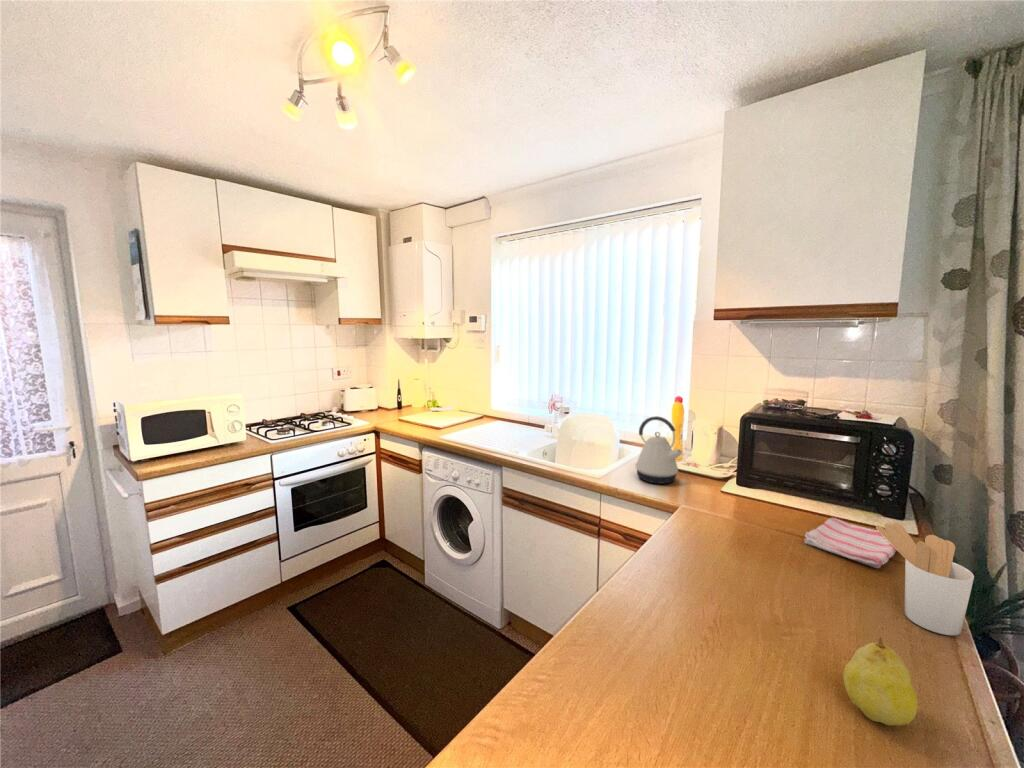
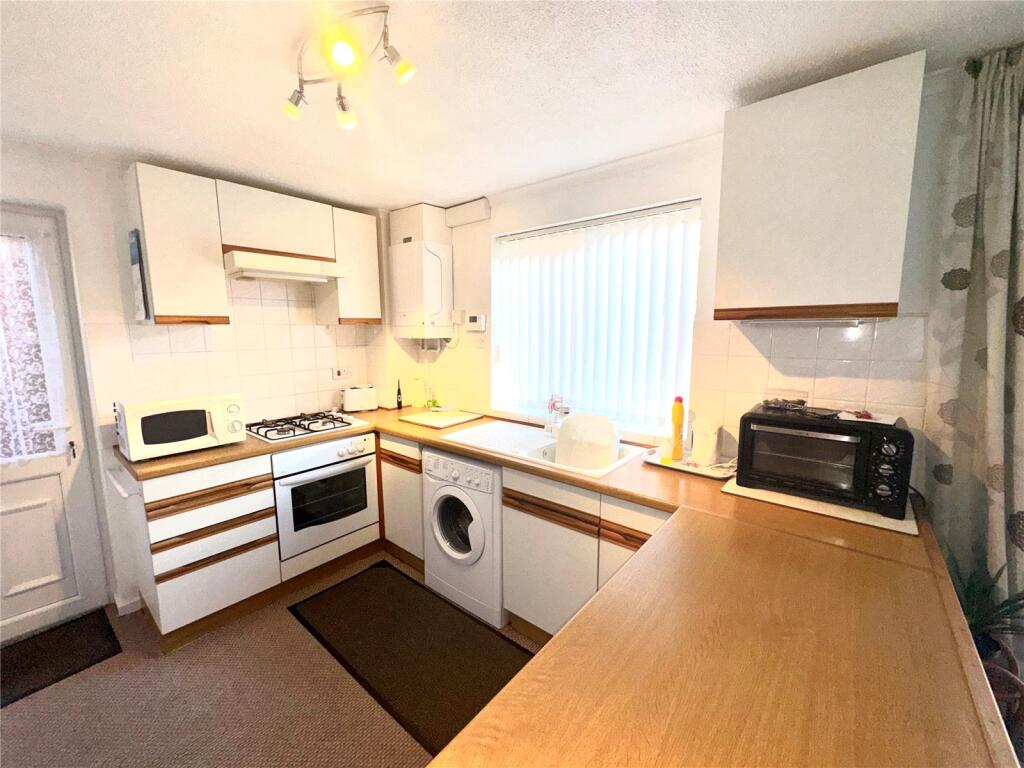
- utensil holder (920, 573)
- fruit (882, 678)
- dish towel (853, 538)
- kettle (658, 448)
